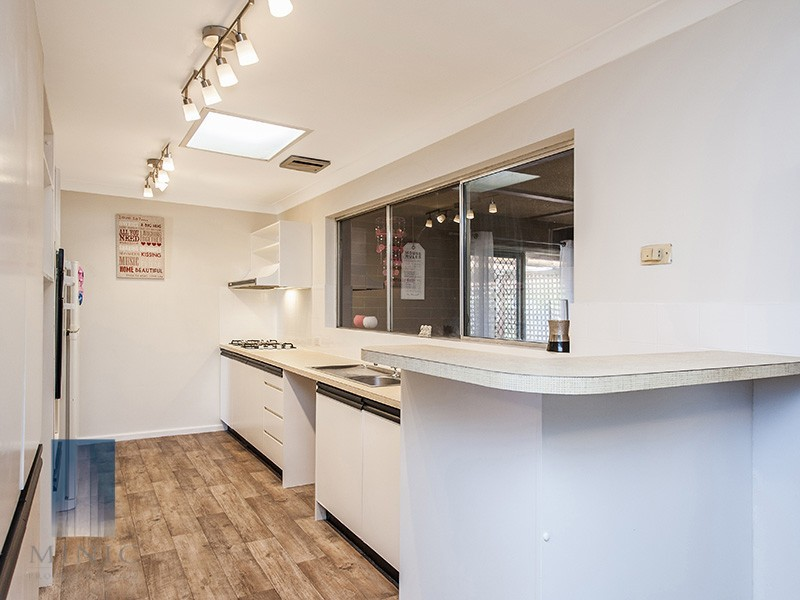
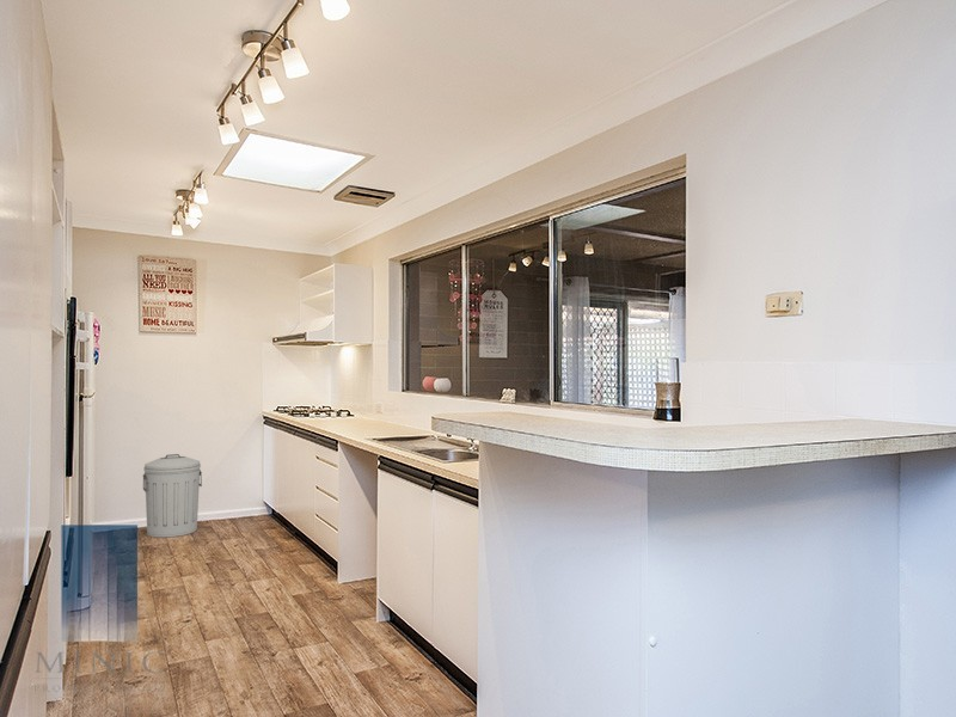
+ trash can (172, 492)
